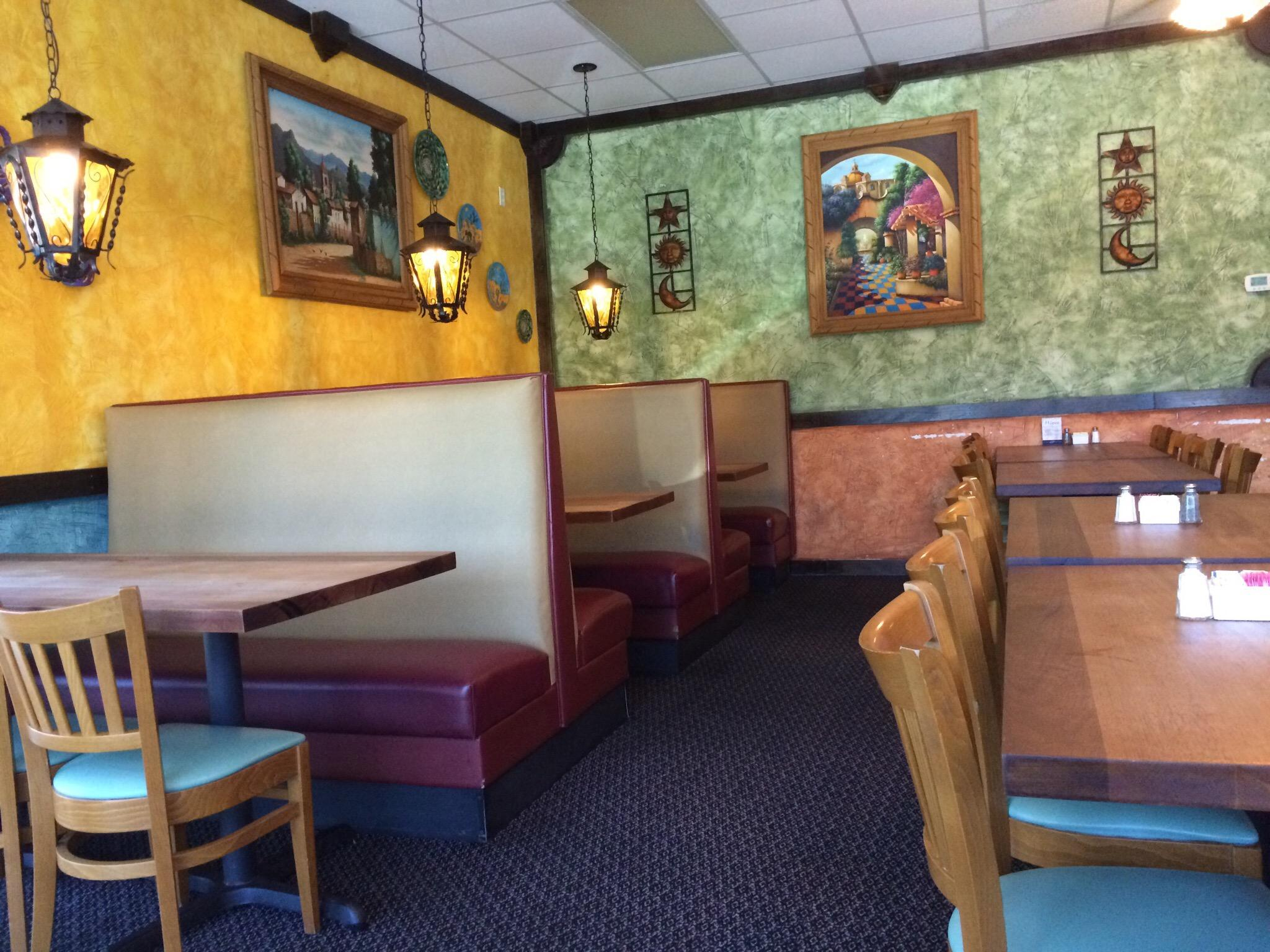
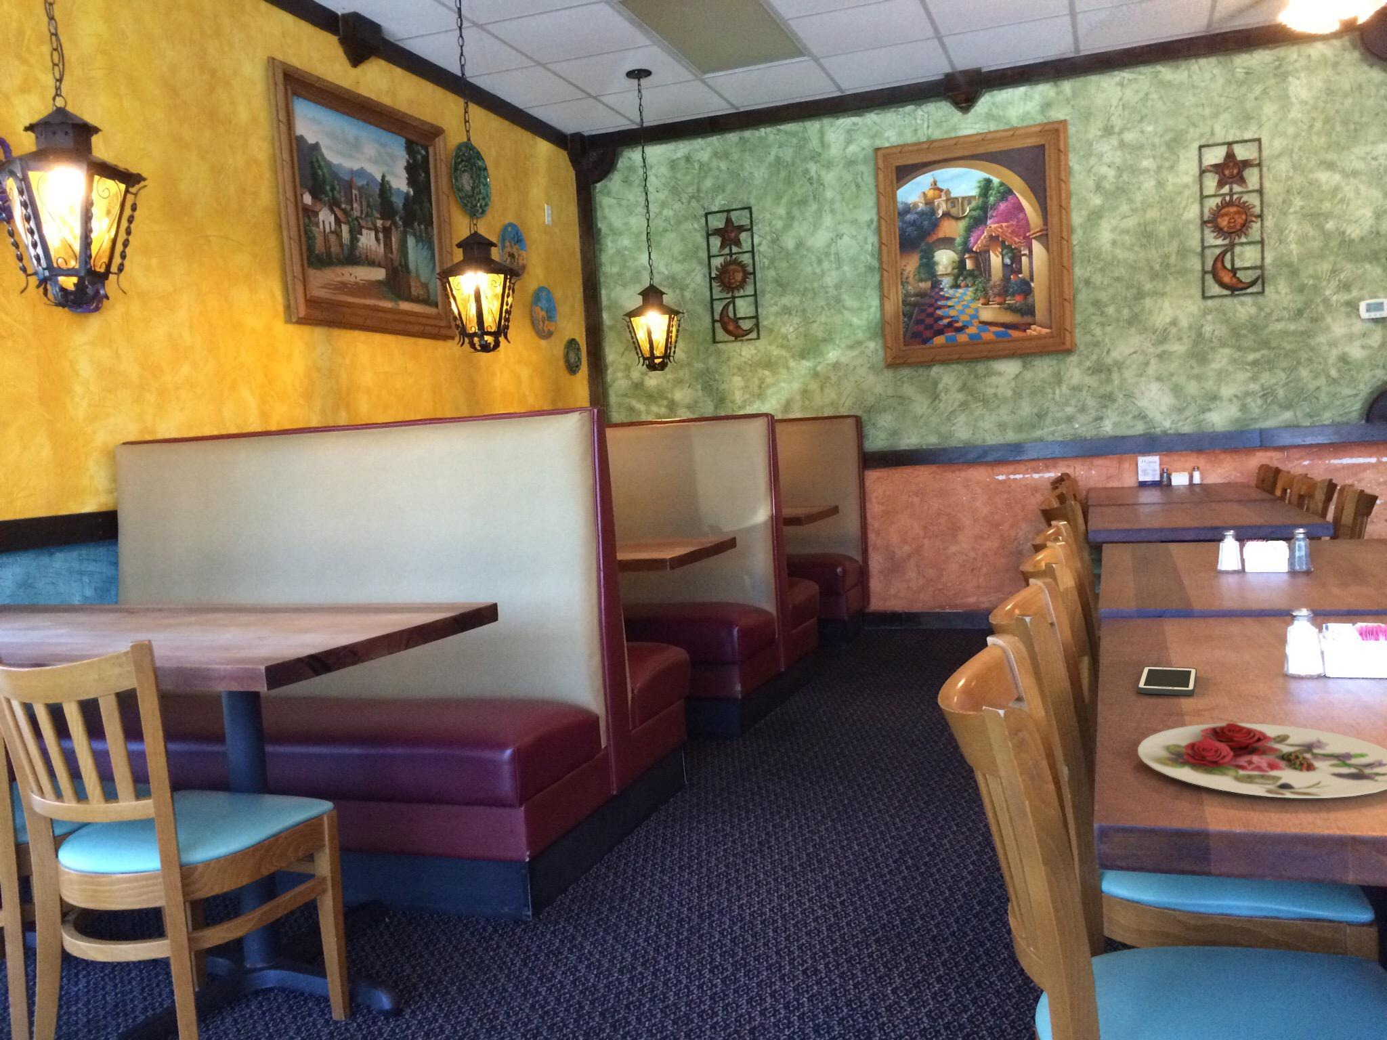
+ cell phone (1167, 681)
+ plate (1267, 755)
